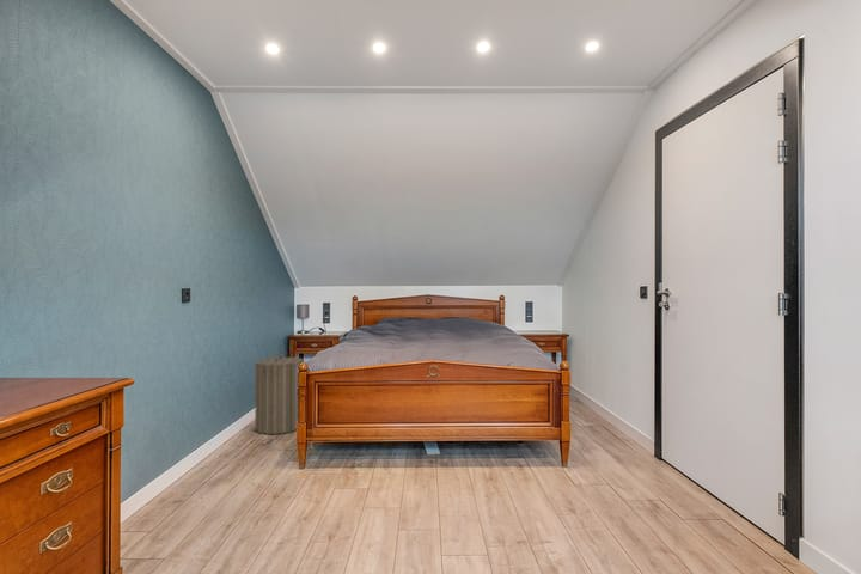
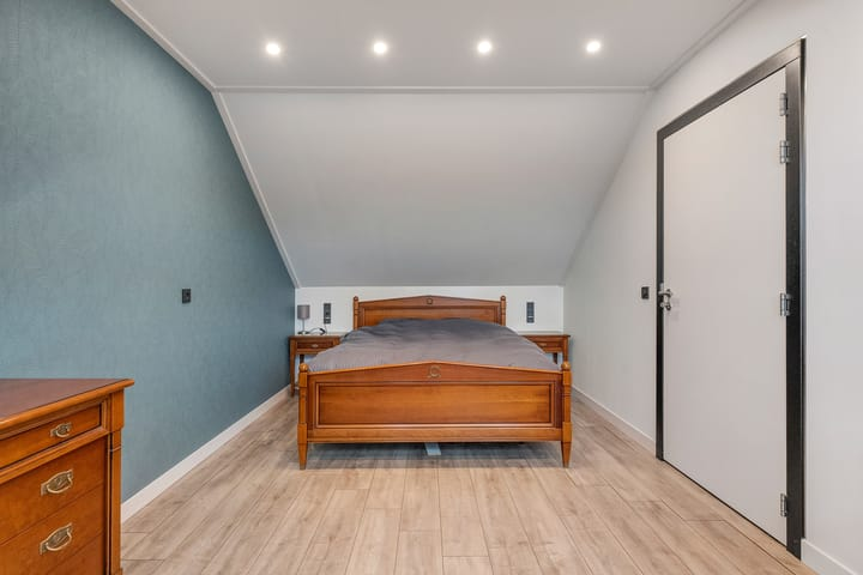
- laundry hamper (279, 387)
